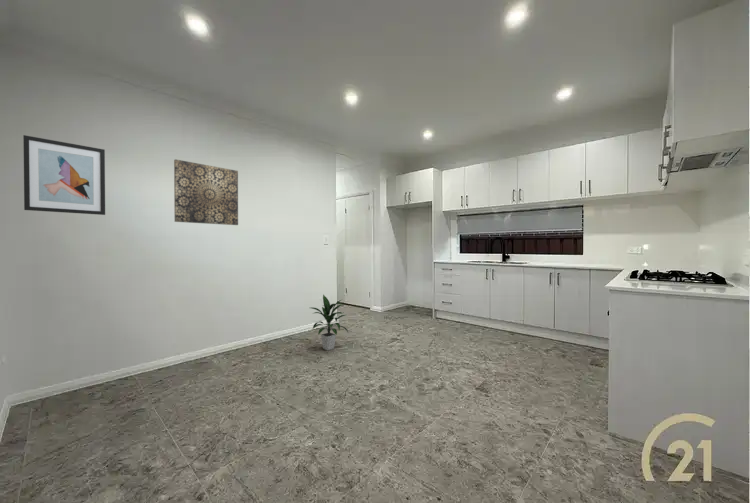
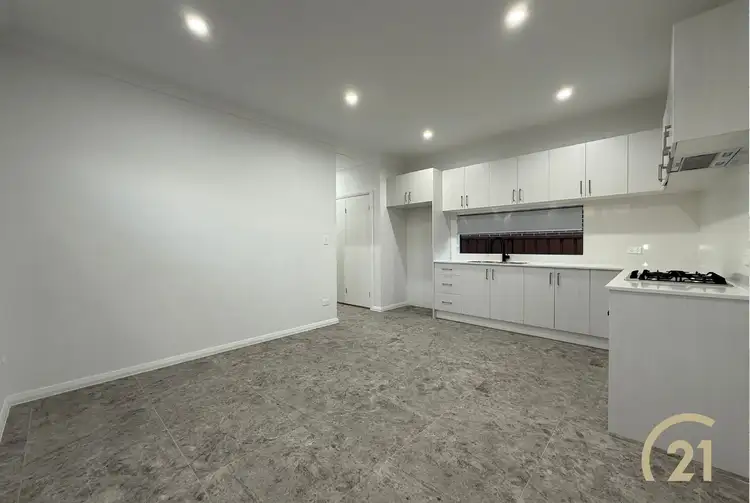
- indoor plant (330, 322)
- wall art (208, 194)
- wall art (67, 177)
